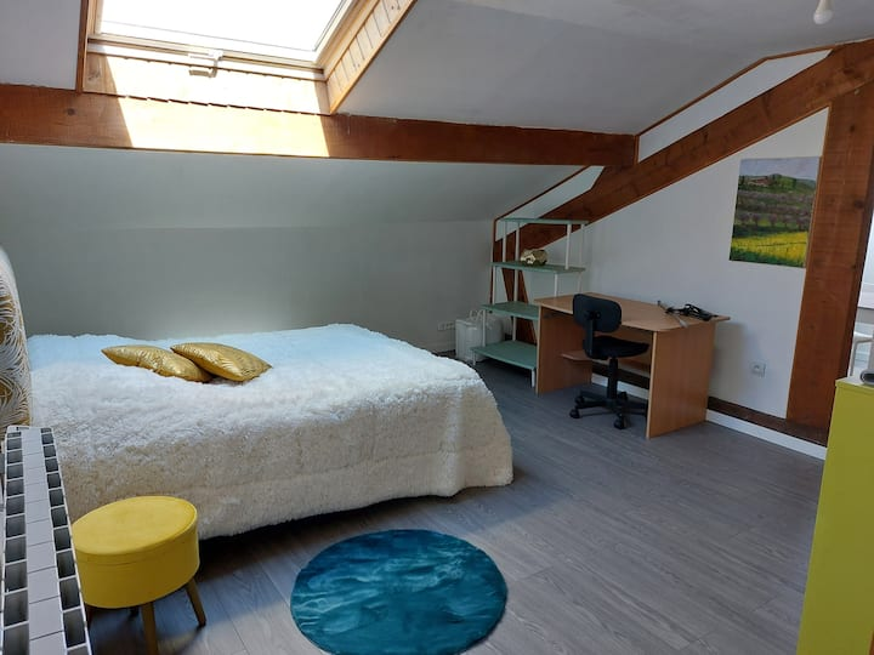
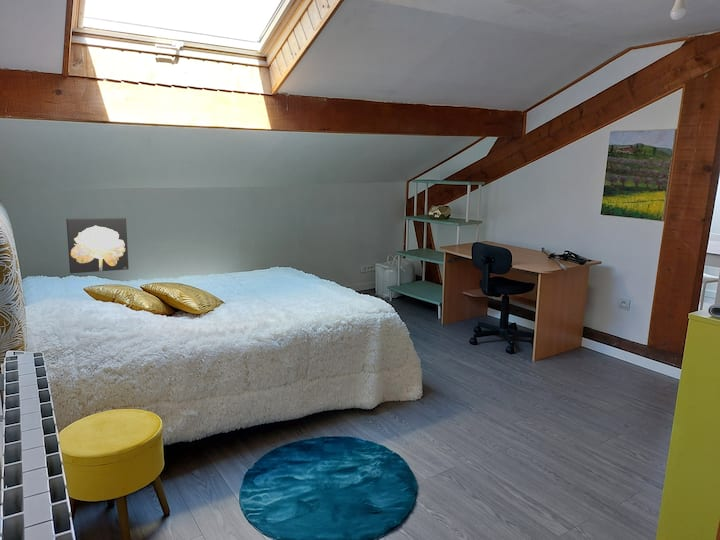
+ wall art (98, 244)
